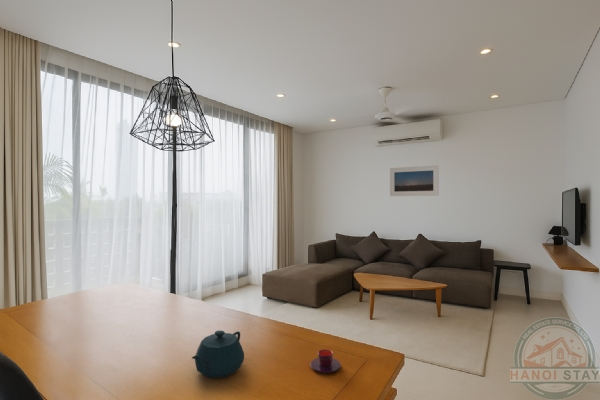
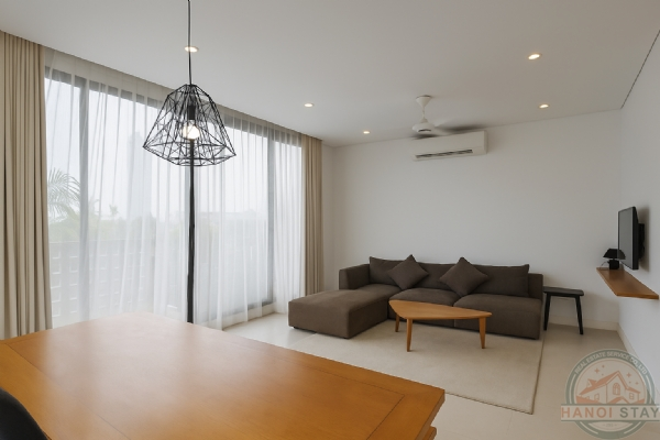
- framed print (413, 181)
- teacup (325, 359)
- teapot (218, 351)
